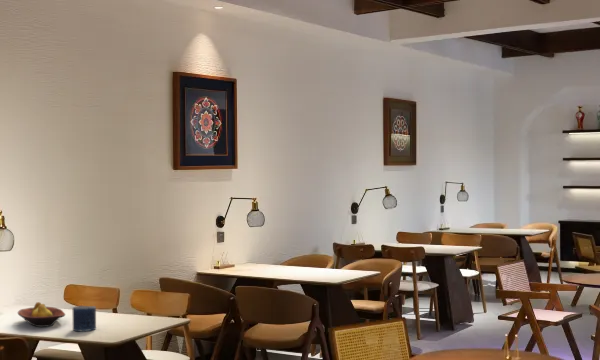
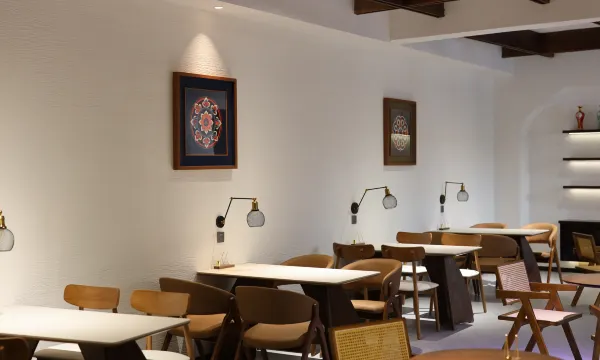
- candle (84, 318)
- fruit bowl (41, 313)
